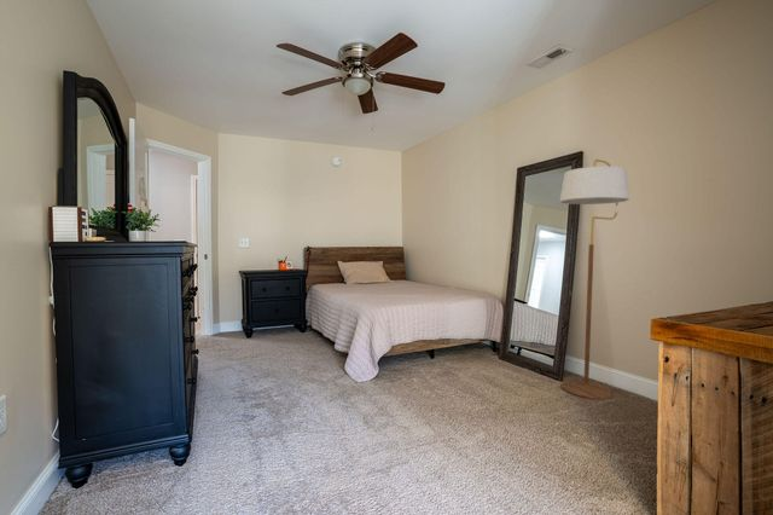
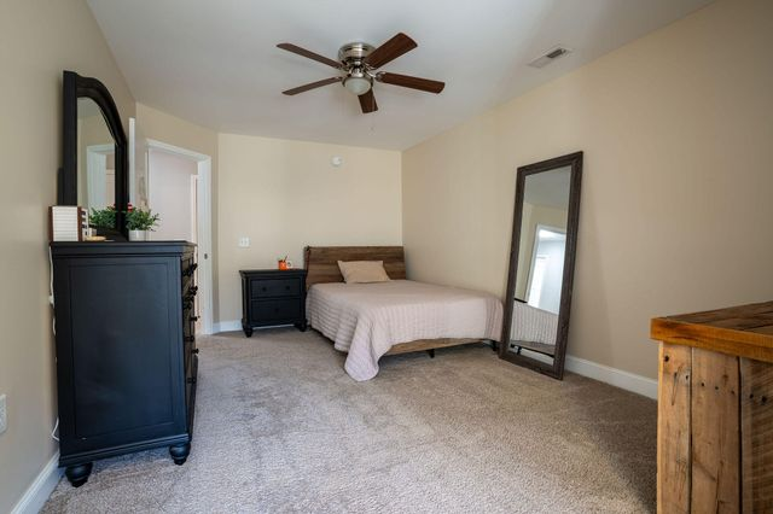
- floor lamp (592, 276)
